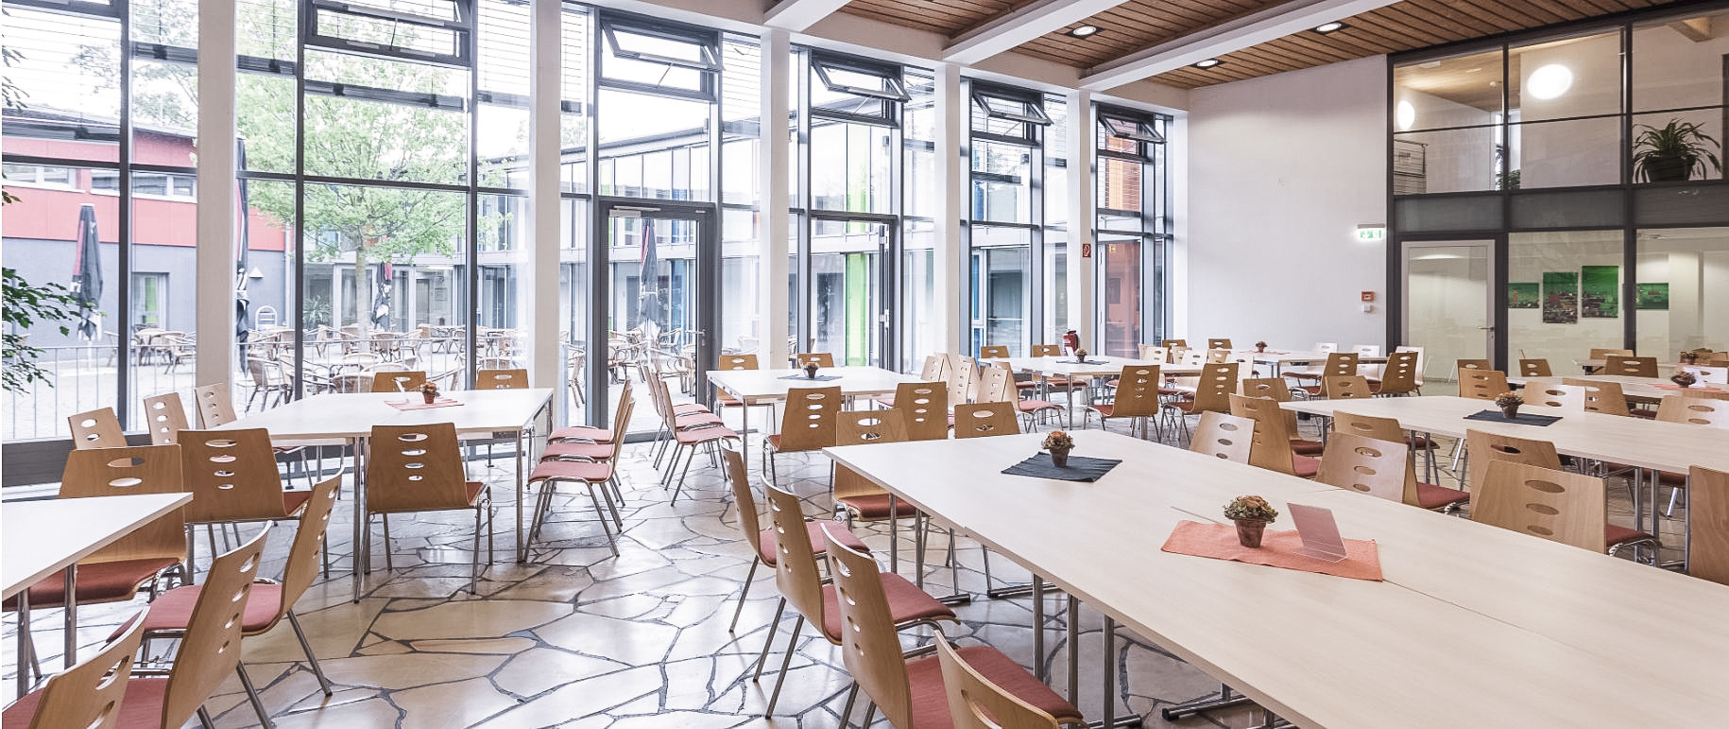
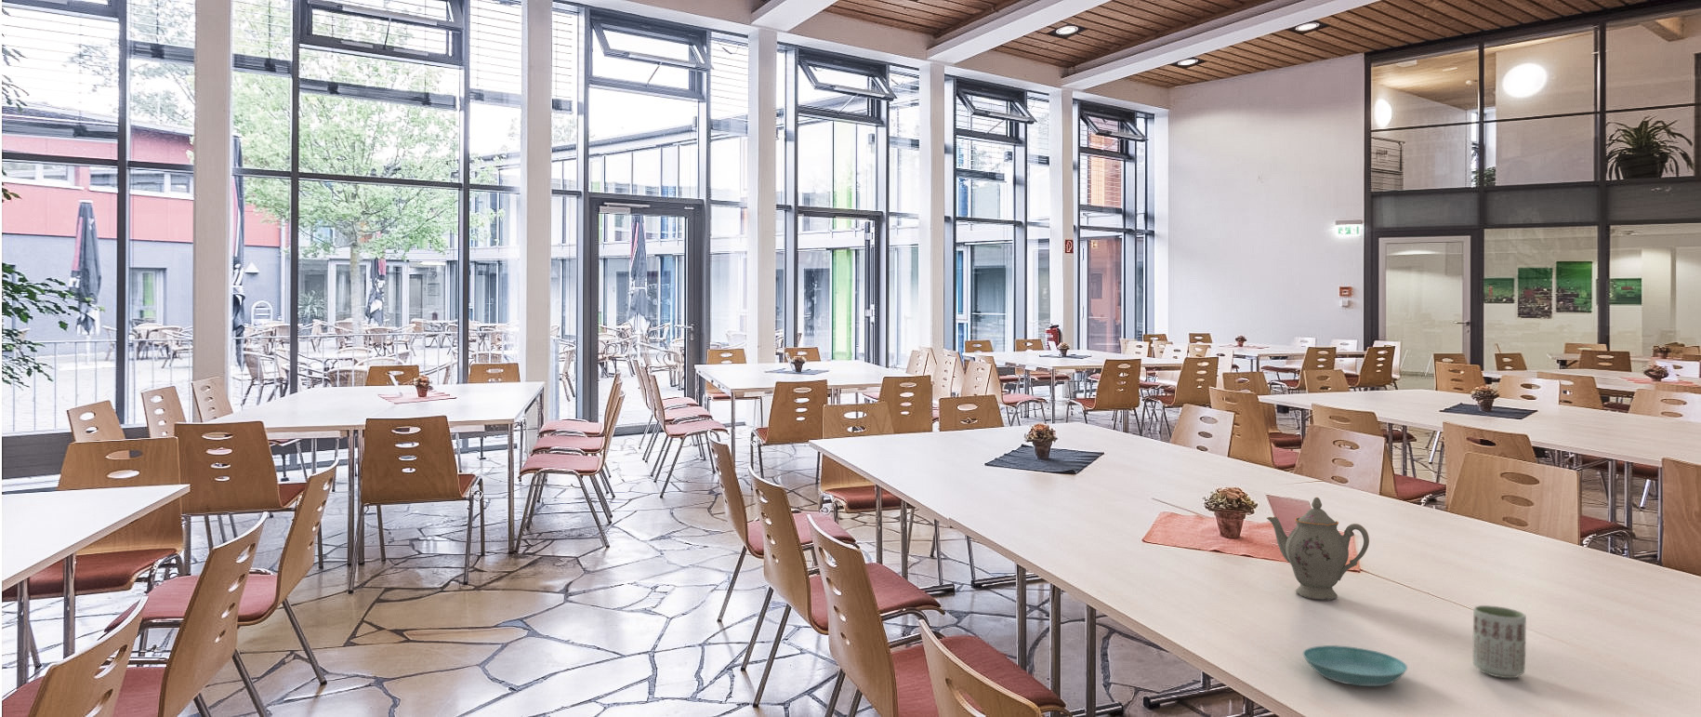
+ cup (1498, 642)
+ chinaware (1315, 545)
+ saucer (1354, 667)
